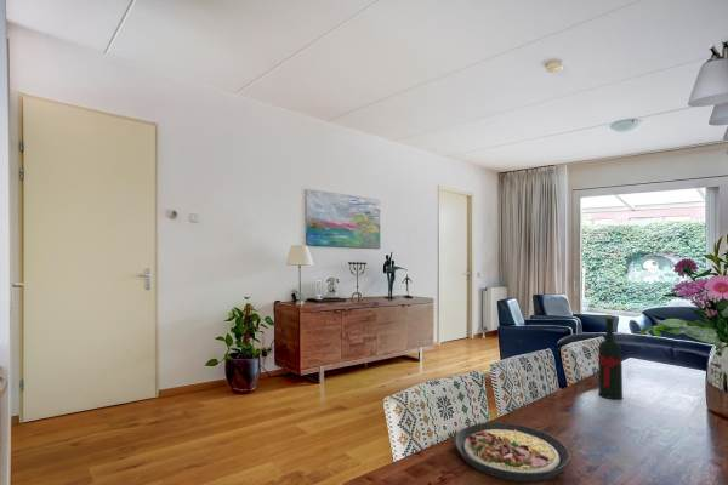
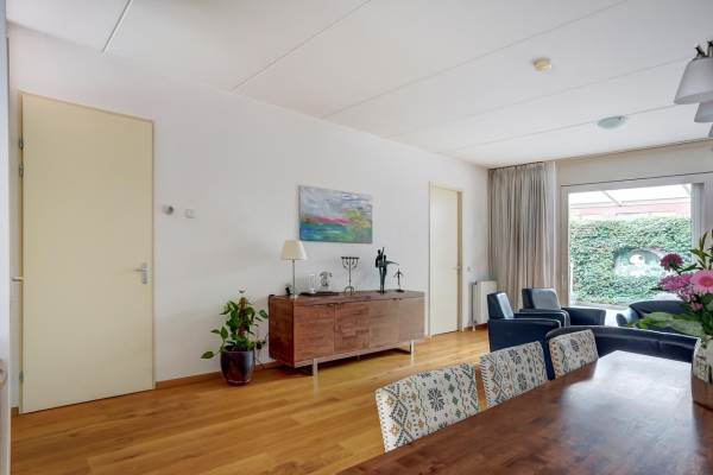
- wine bottle (609, 355)
- plate (510, 446)
